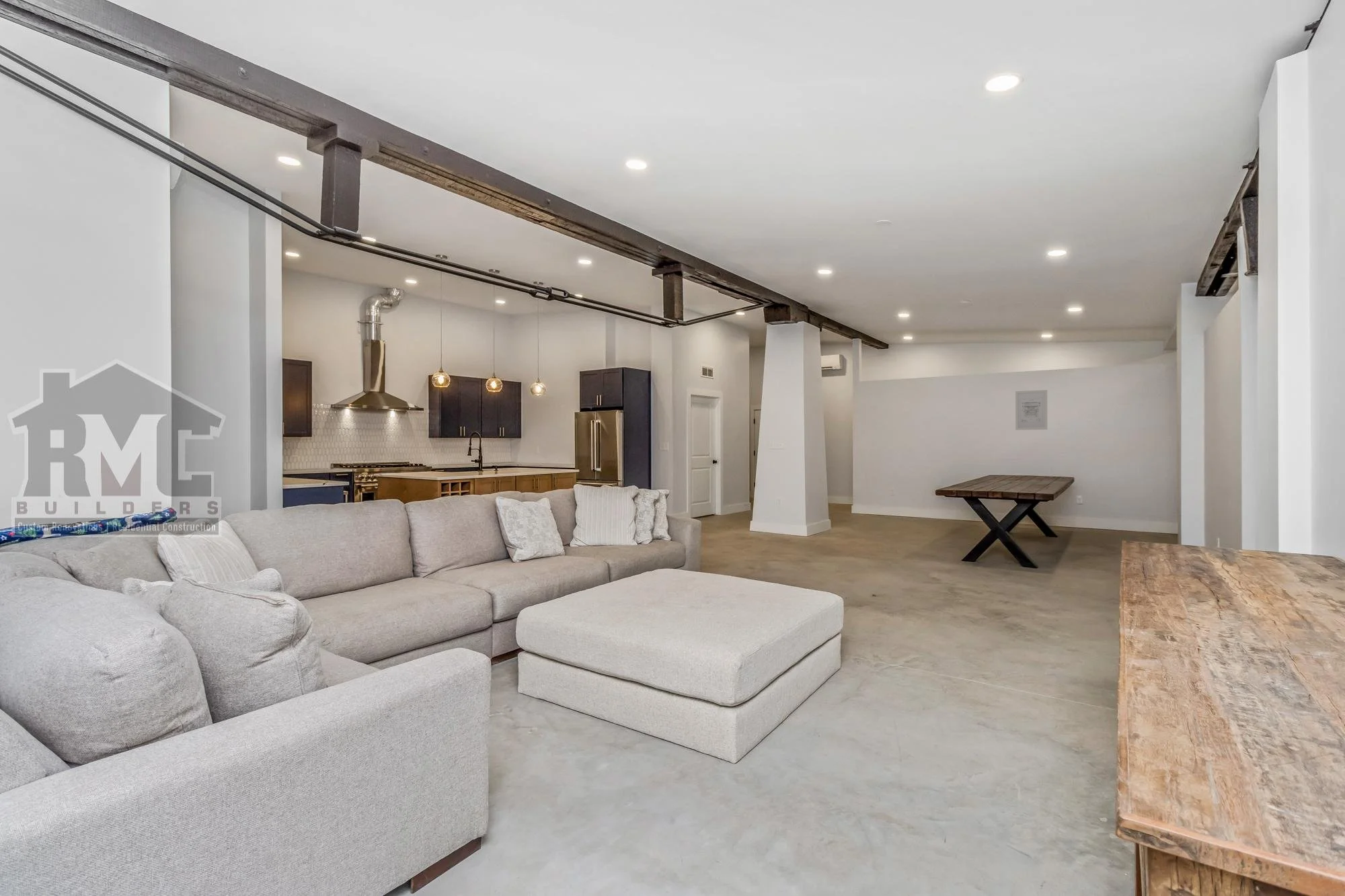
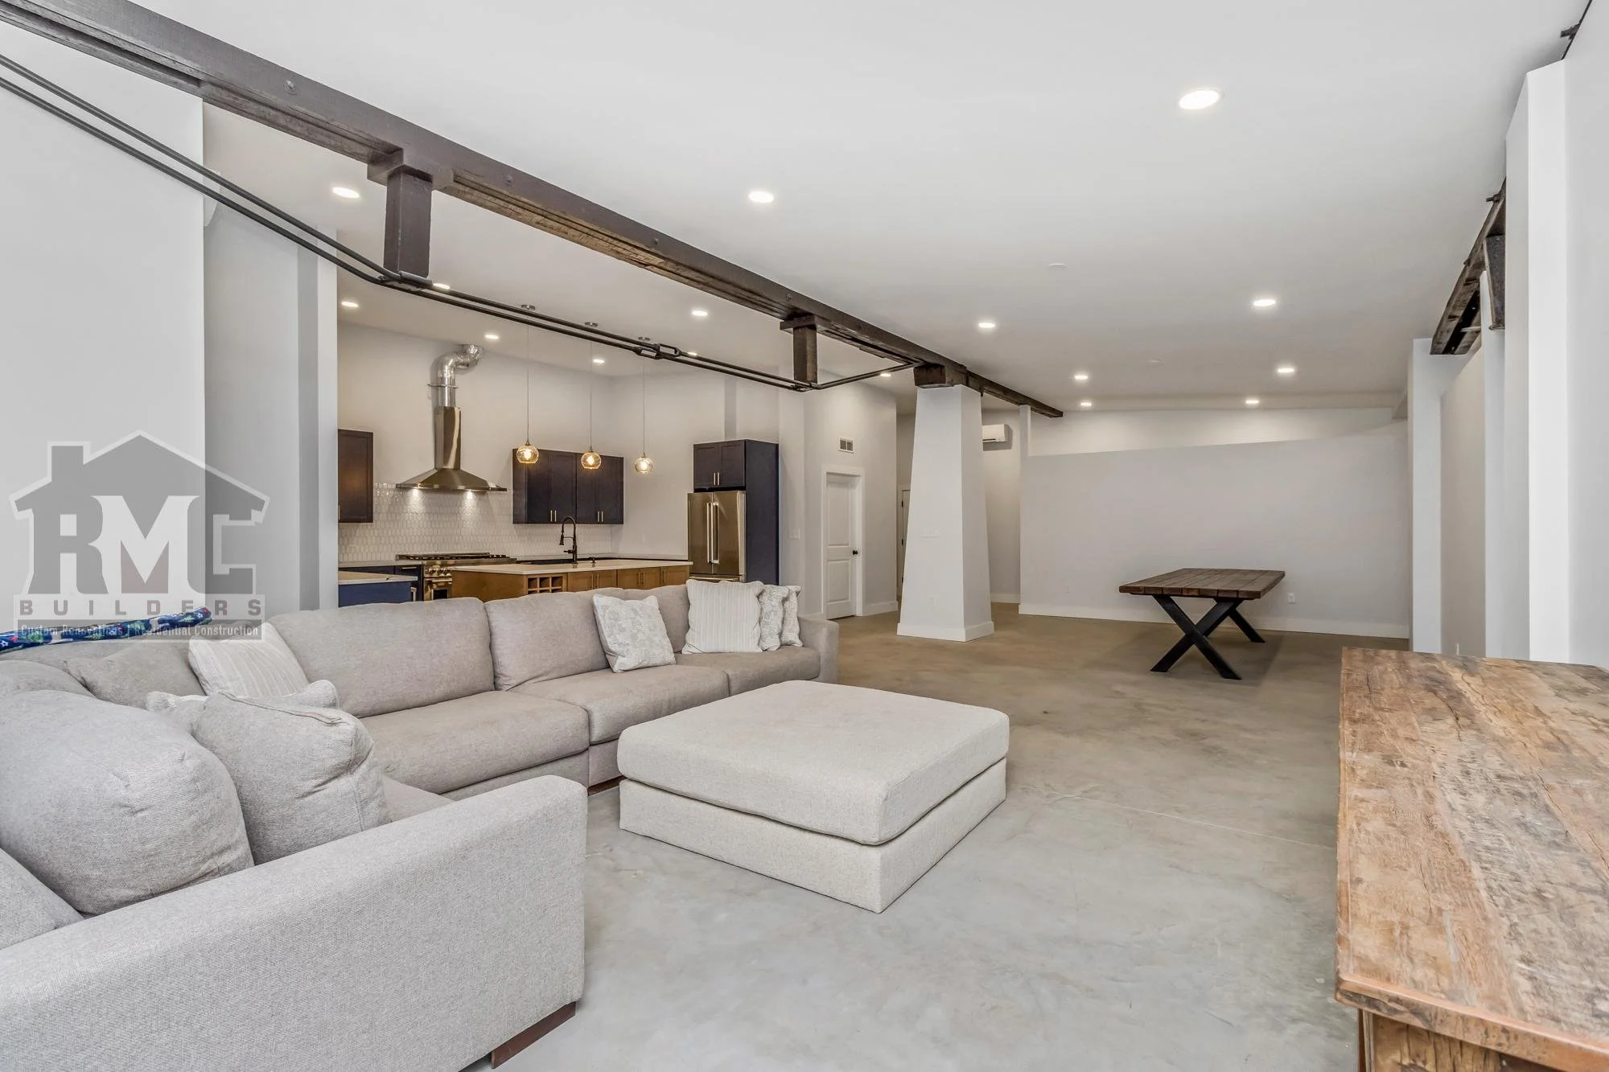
- wall art (1031, 410)
